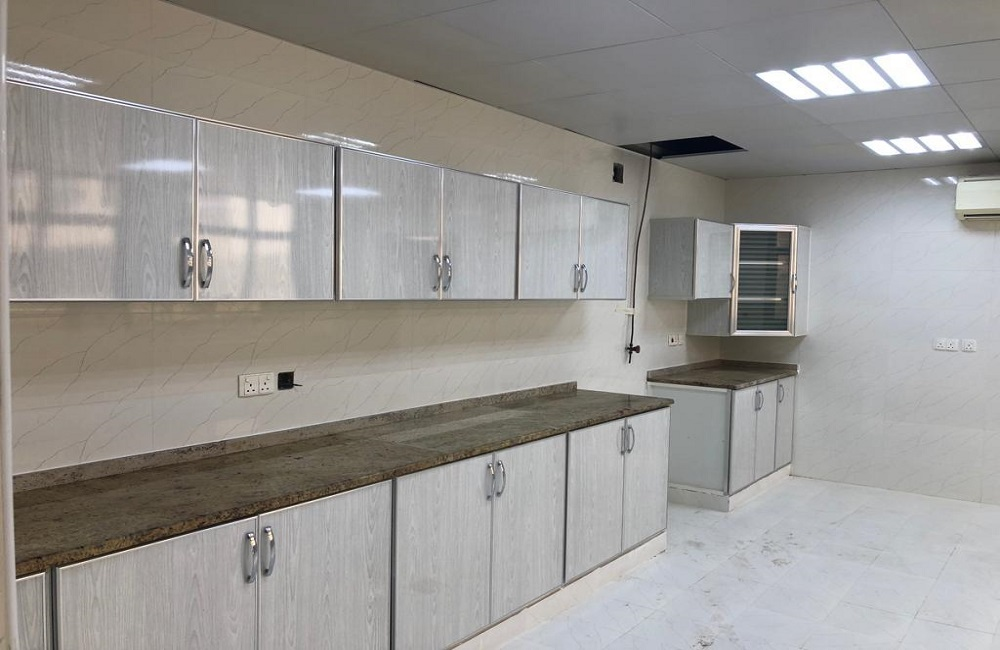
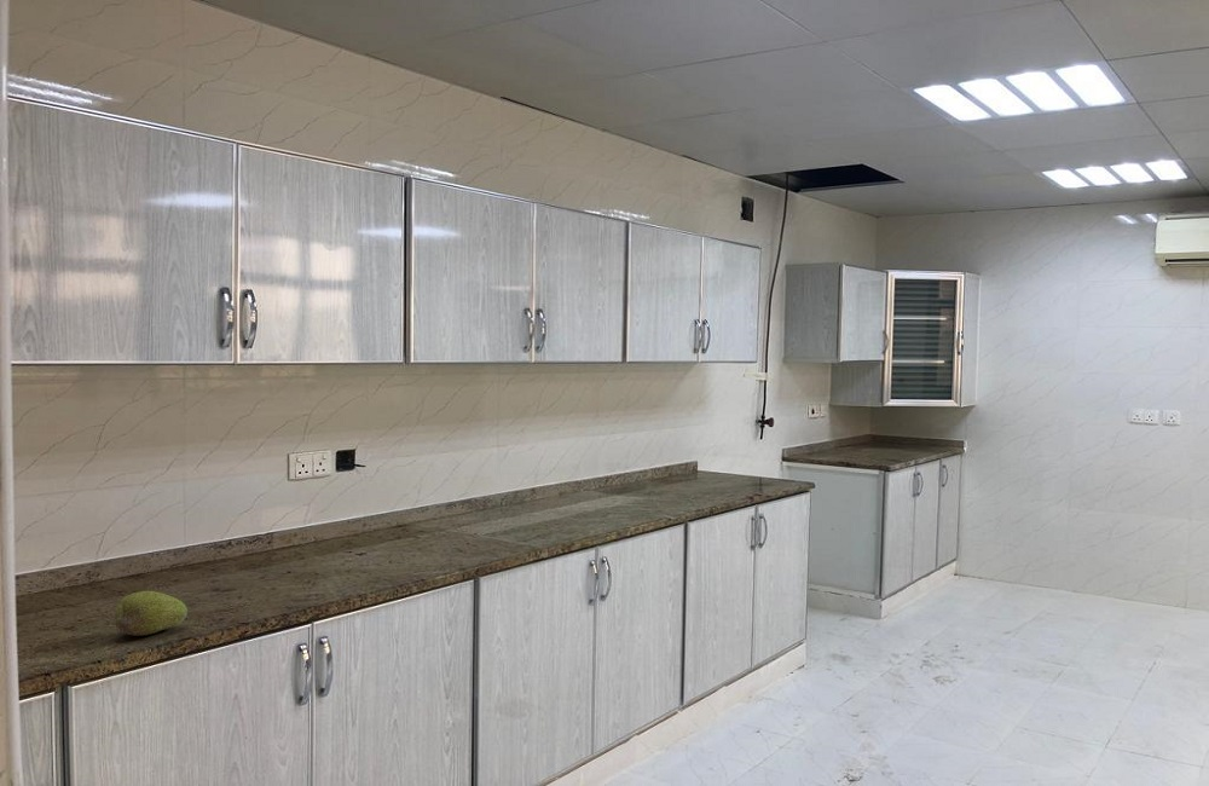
+ fruit (150, 611)
